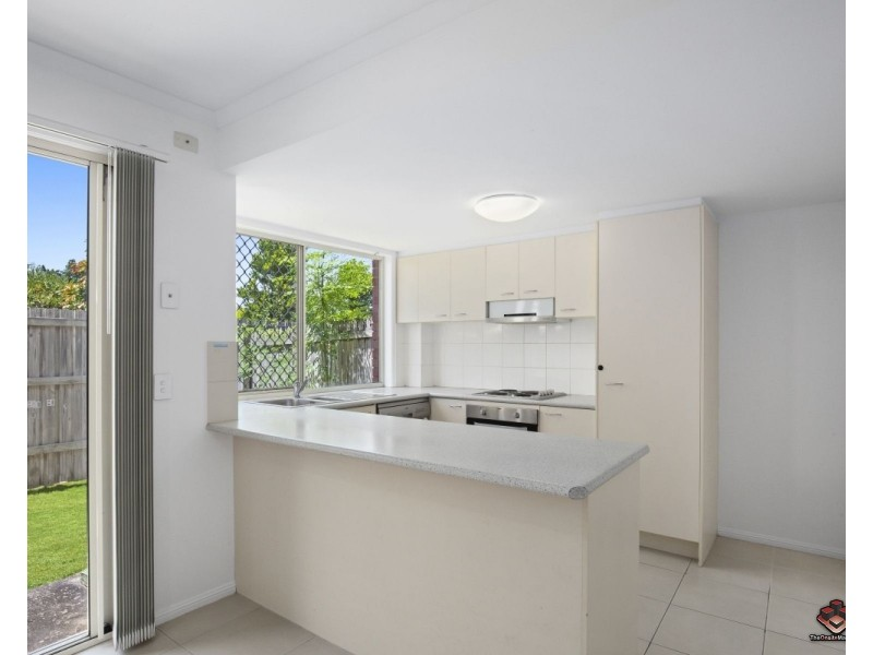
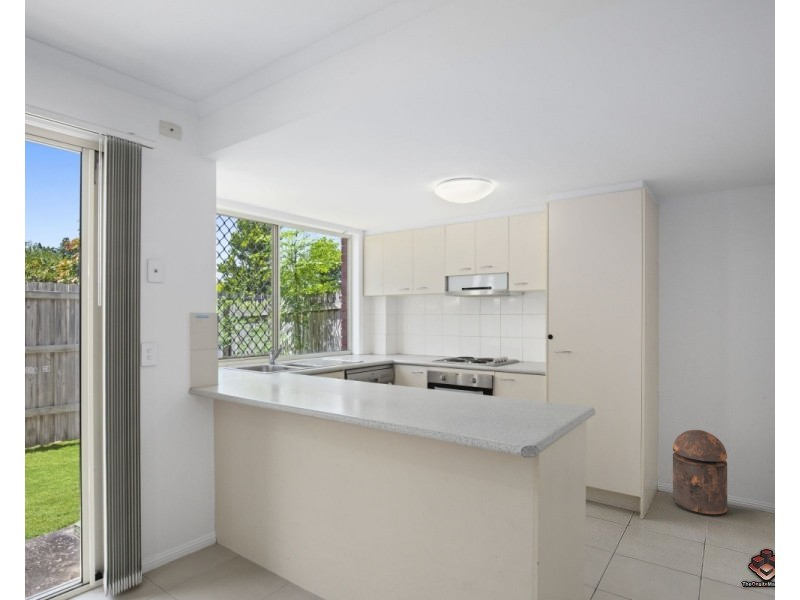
+ trash can (699, 468)
